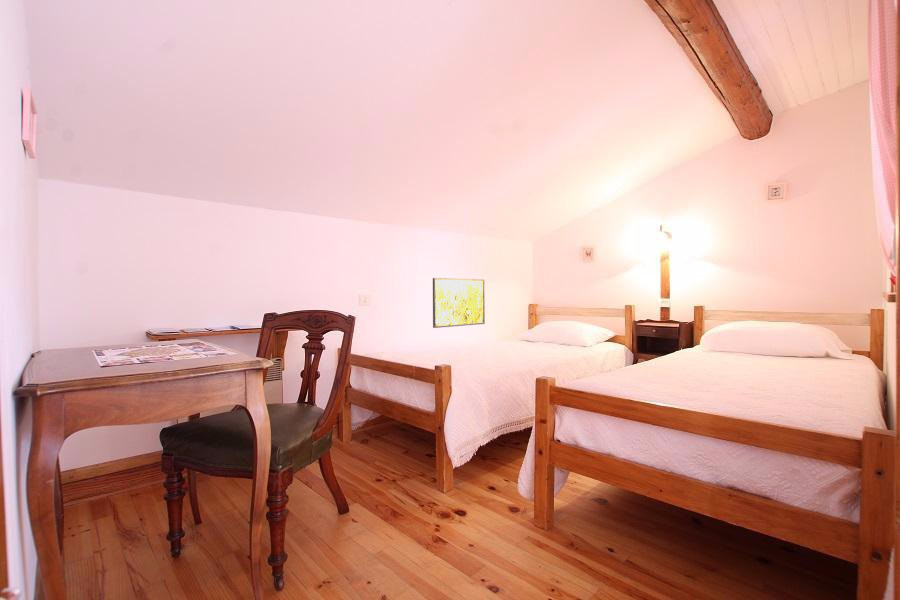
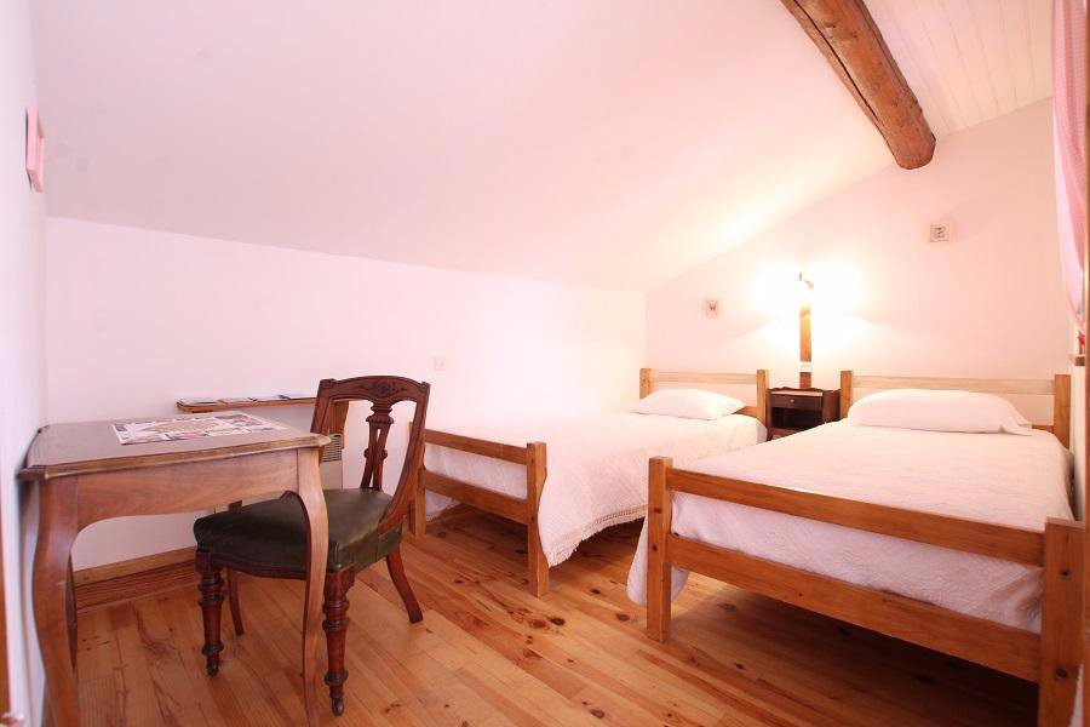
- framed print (460, 302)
